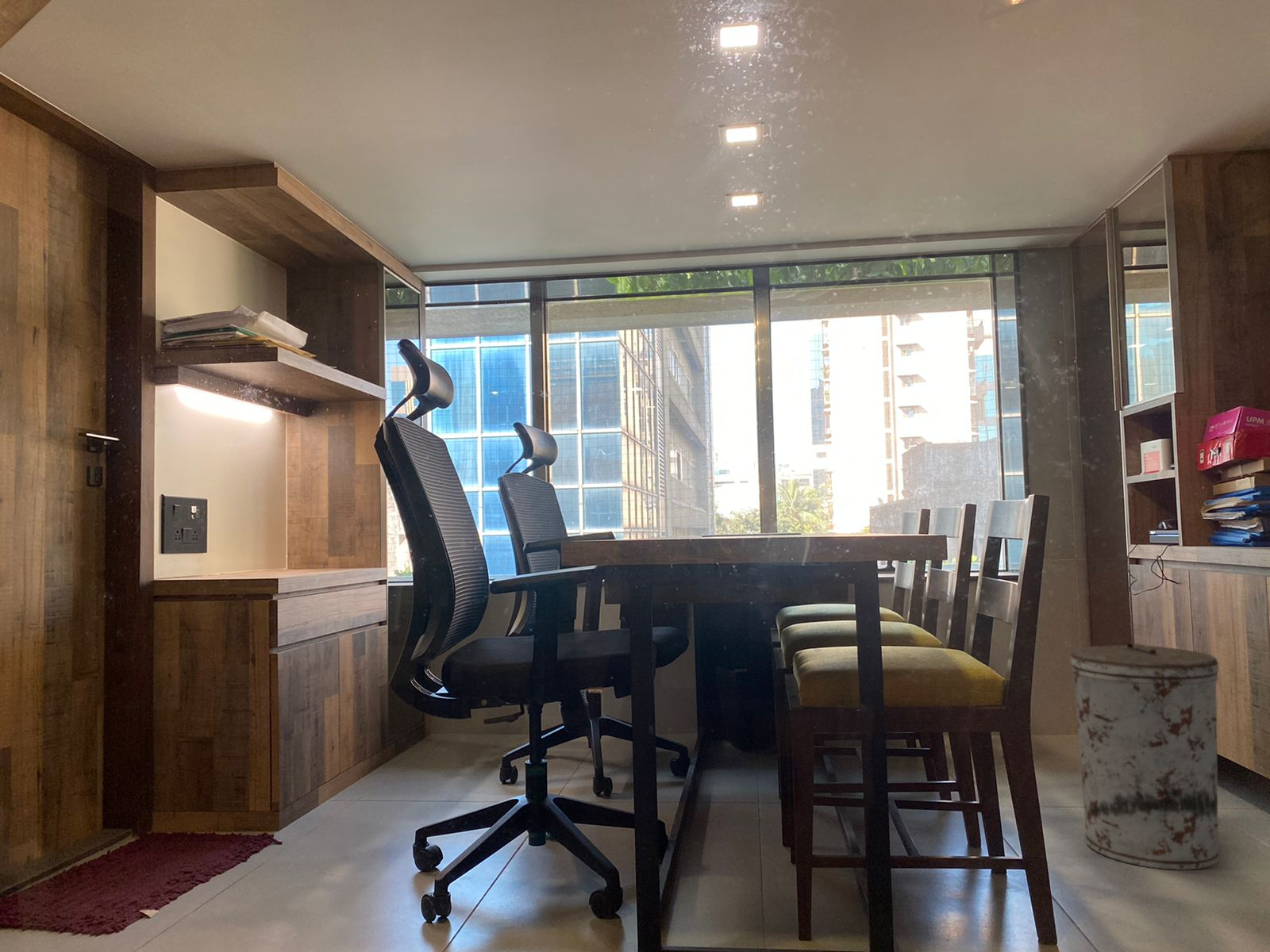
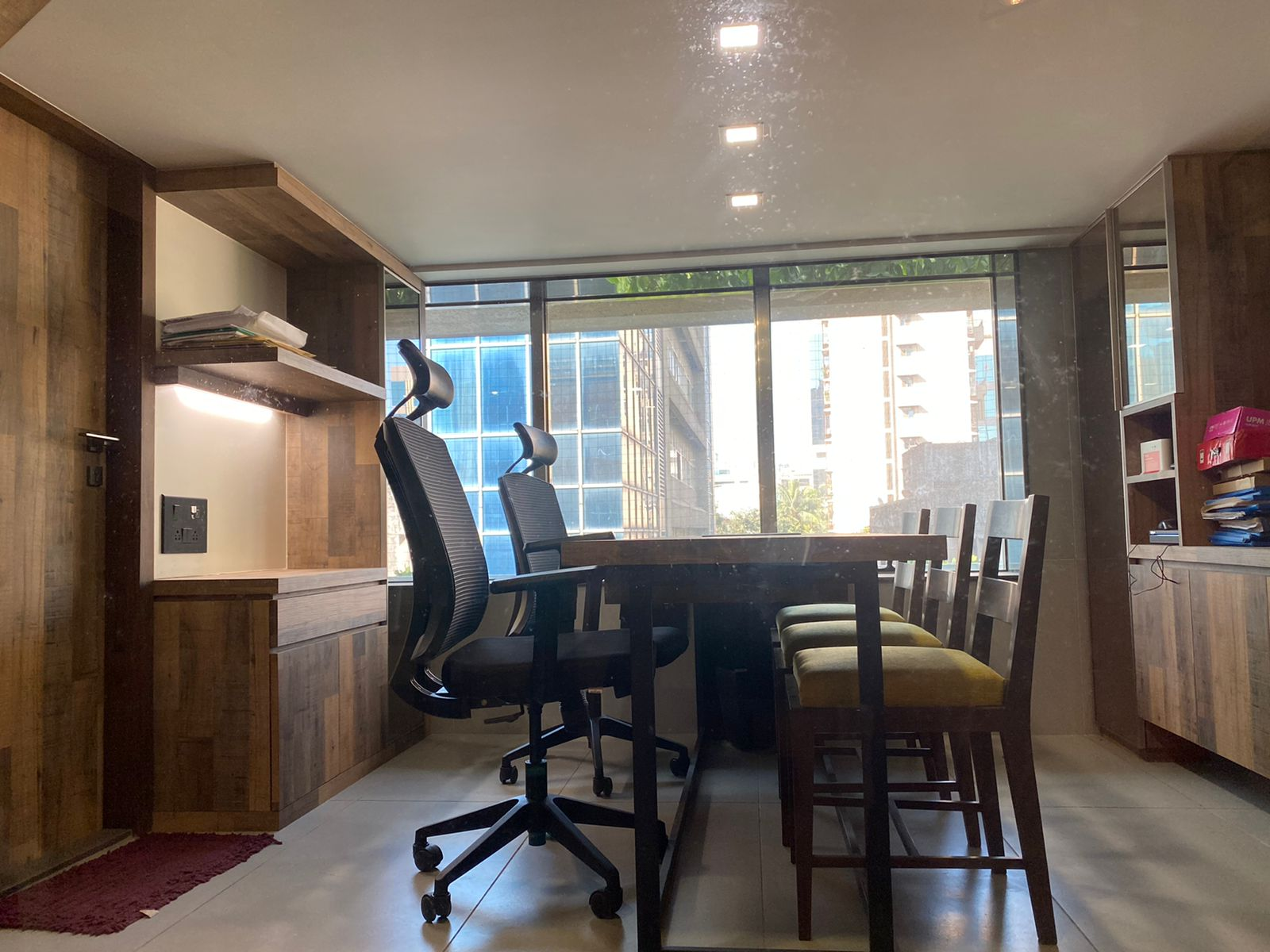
- trash can (1145, 746)
